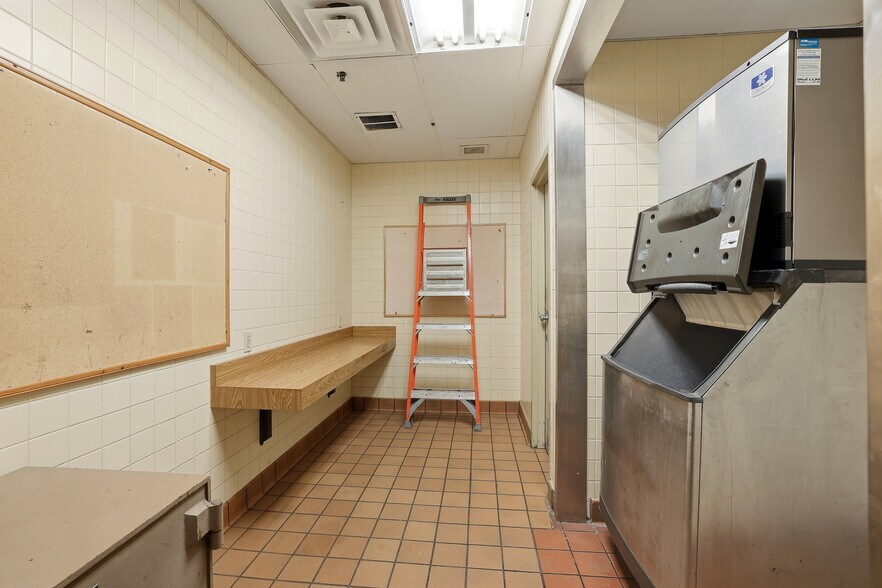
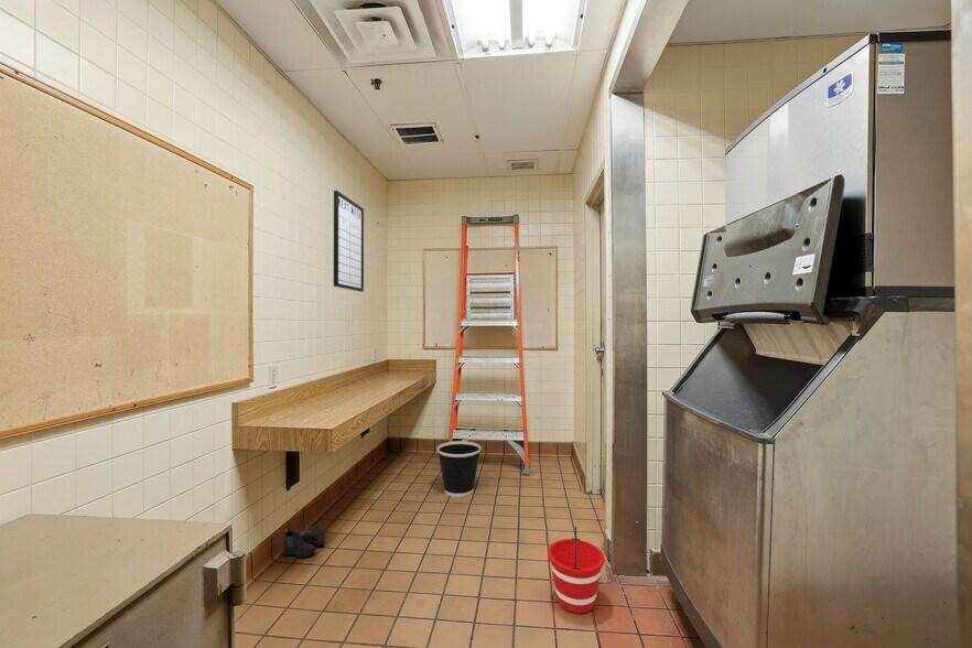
+ wastebasket (458, 468)
+ boots (306, 533)
+ writing board (349, 245)
+ bucket (575, 565)
